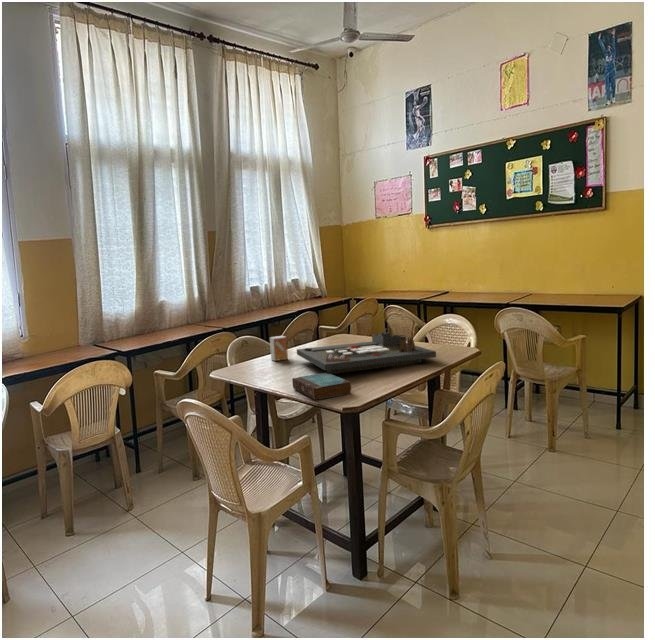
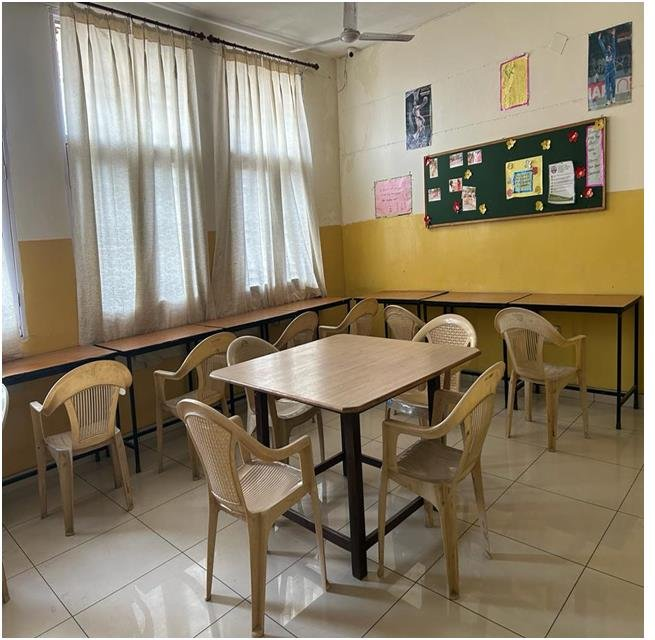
- book (321, 385)
- small box (278, 348)
- gameboard (362, 347)
